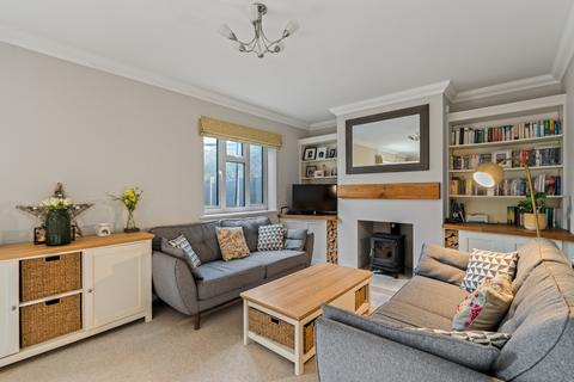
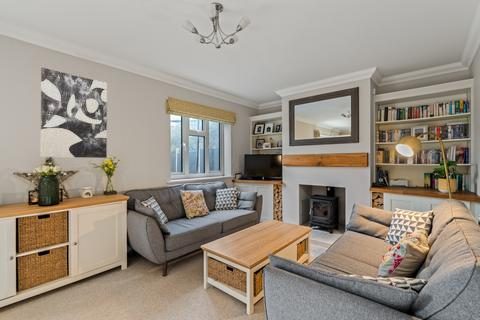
+ wall art (76, 116)
